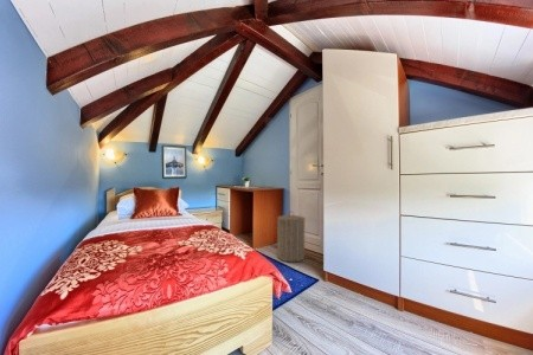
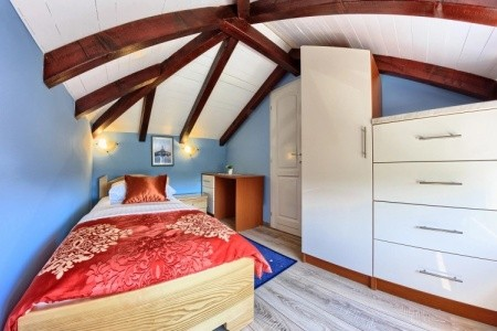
- laundry hamper (290, 233)
